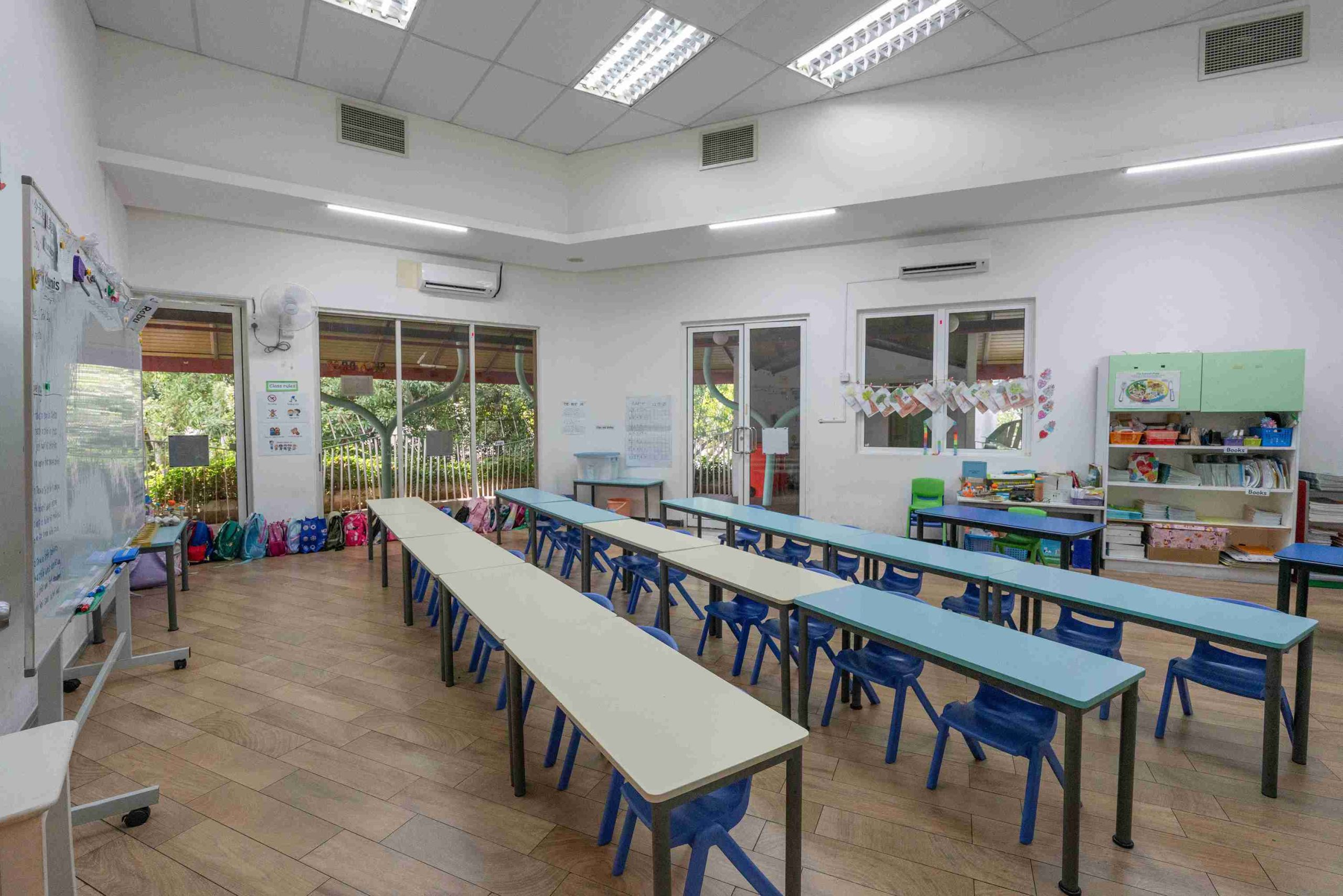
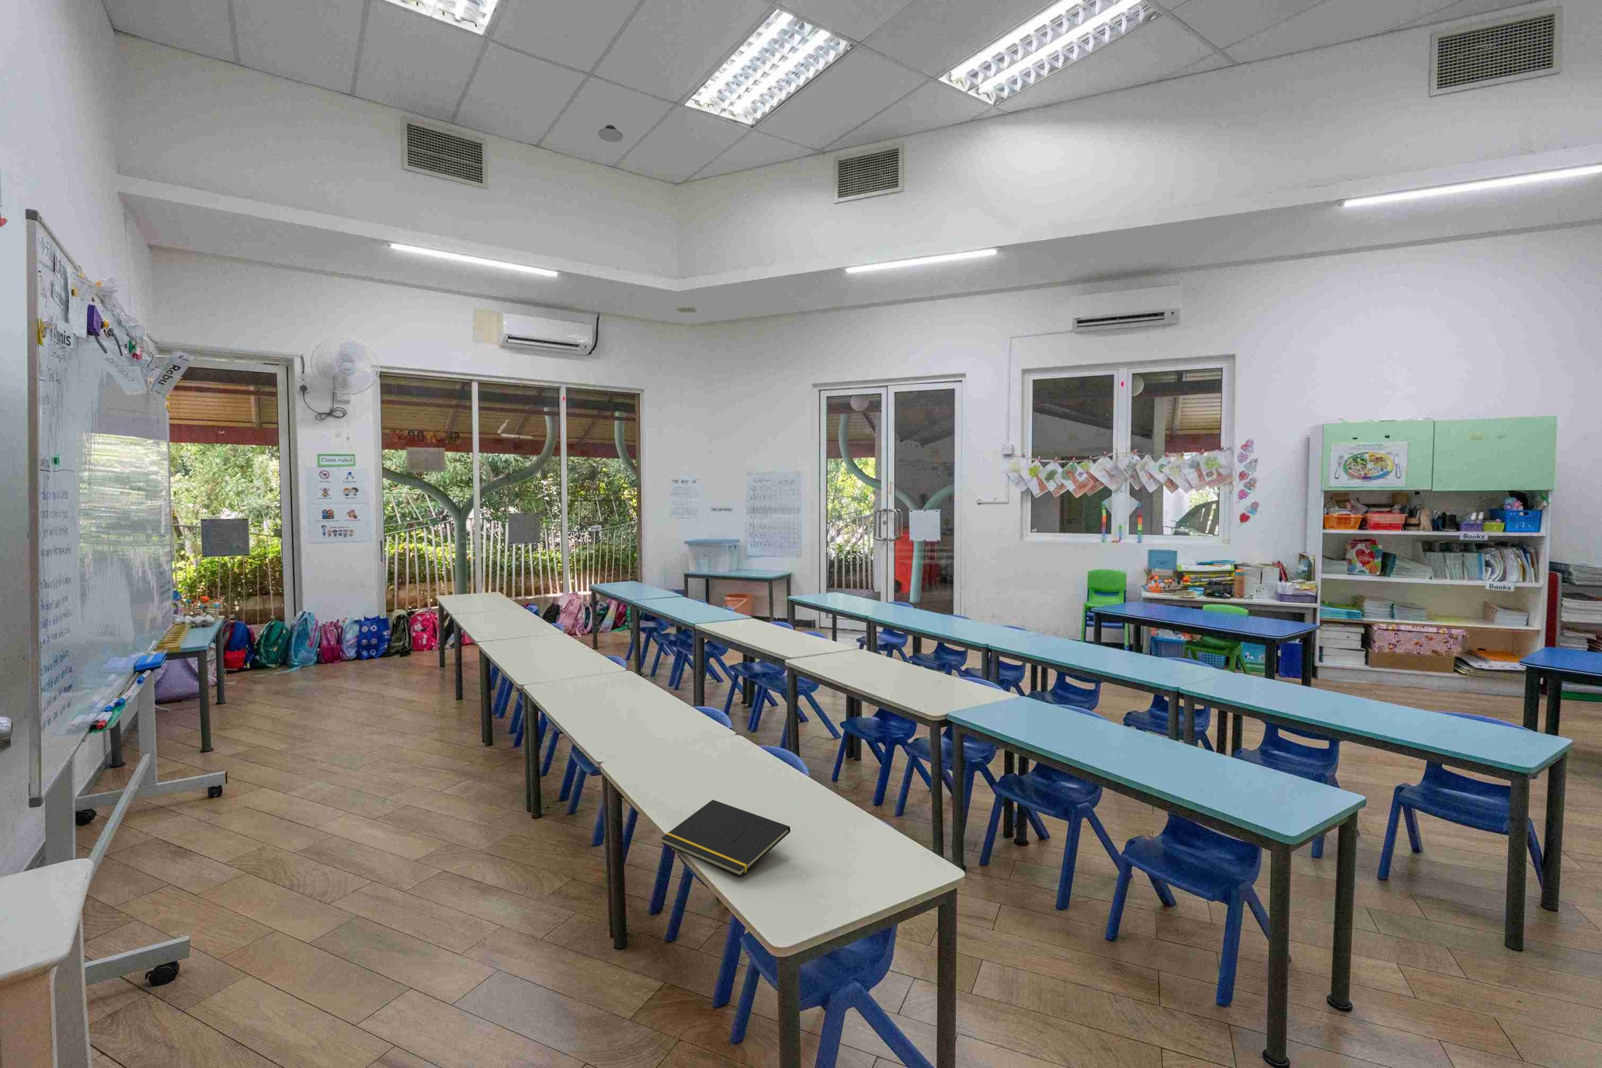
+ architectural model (610, 130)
+ notepad (725, 834)
